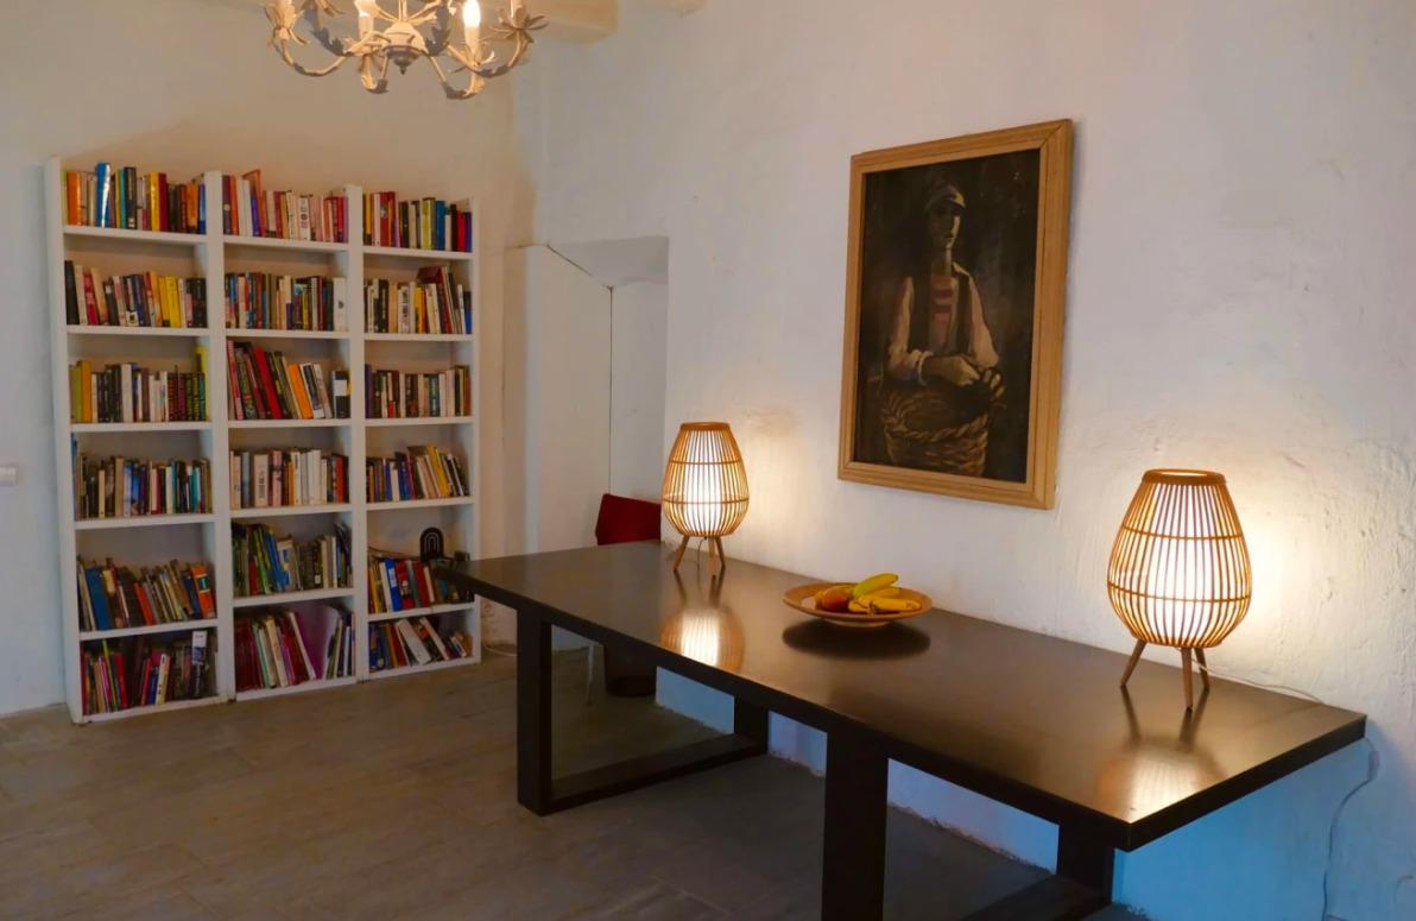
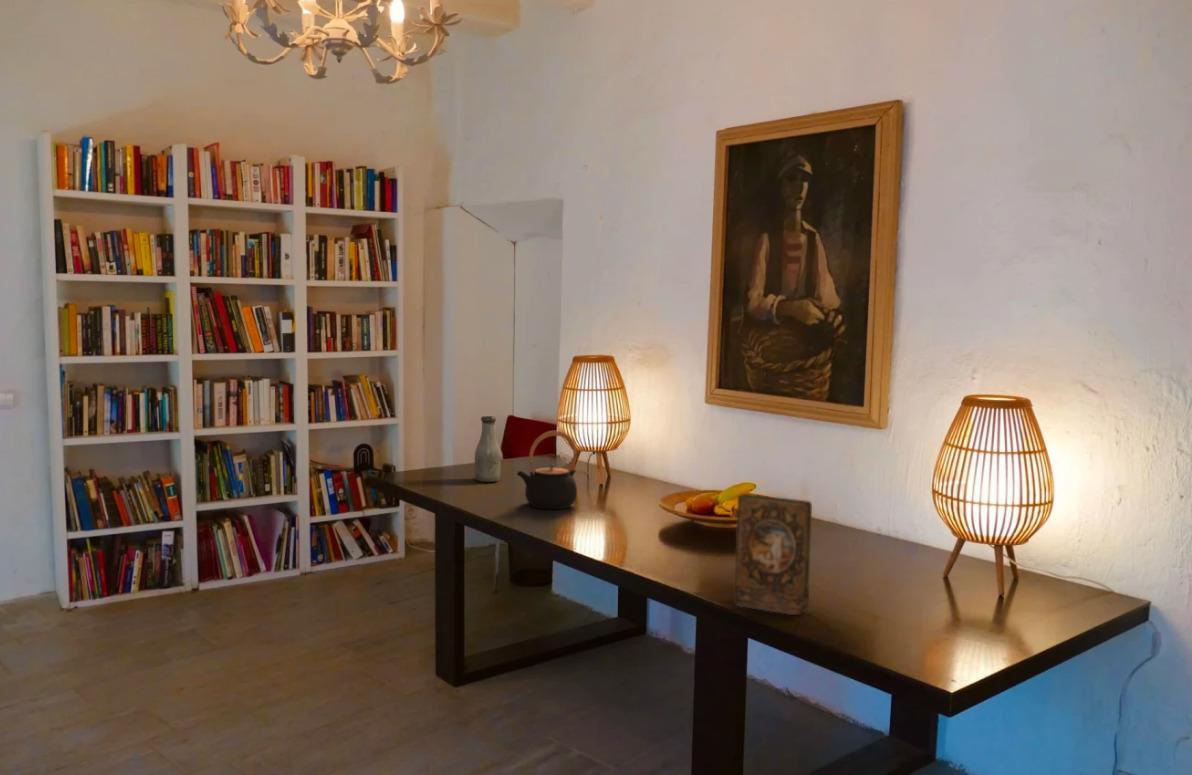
+ teapot (547, 468)
+ book (771, 553)
+ bottle (487, 448)
